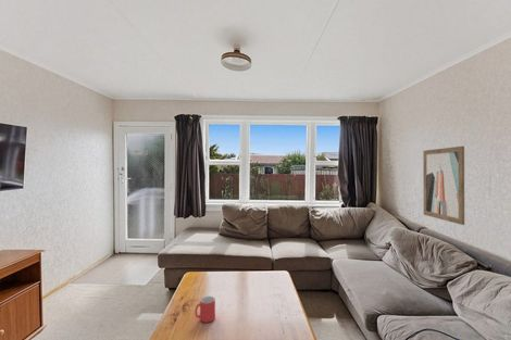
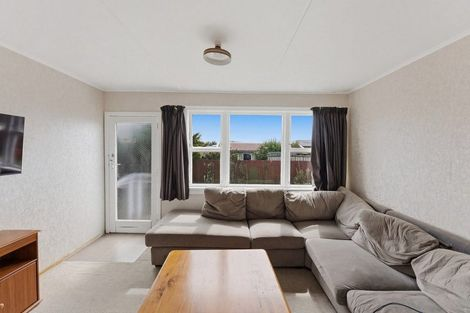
- wall art (441, 184)
- mug (204, 310)
